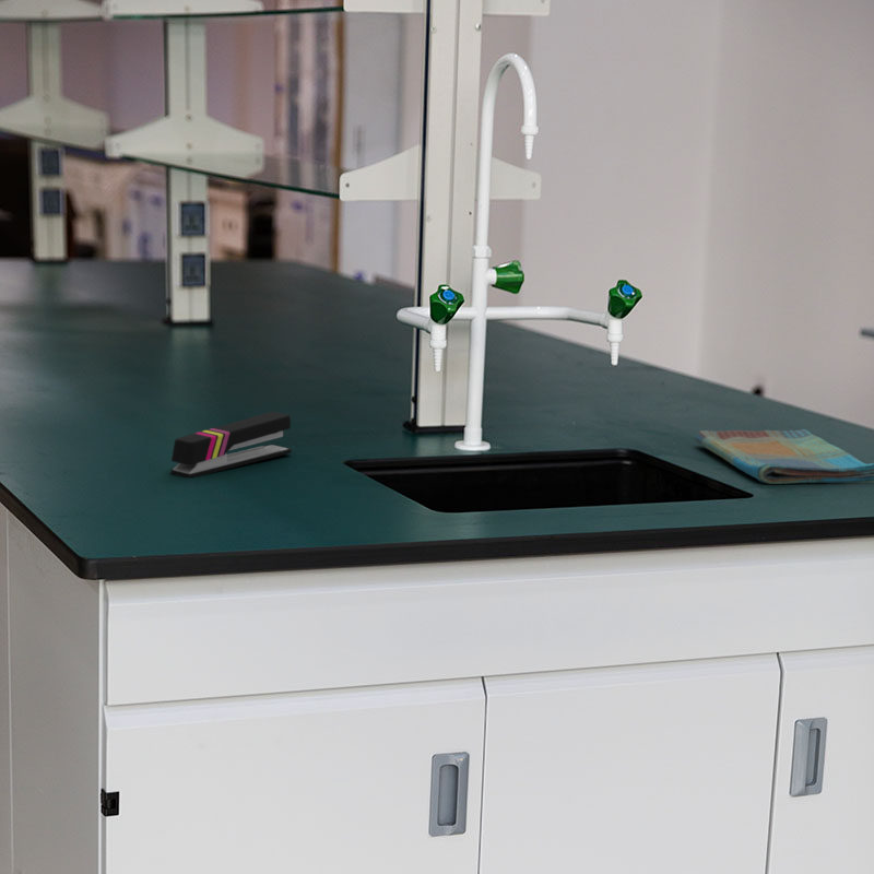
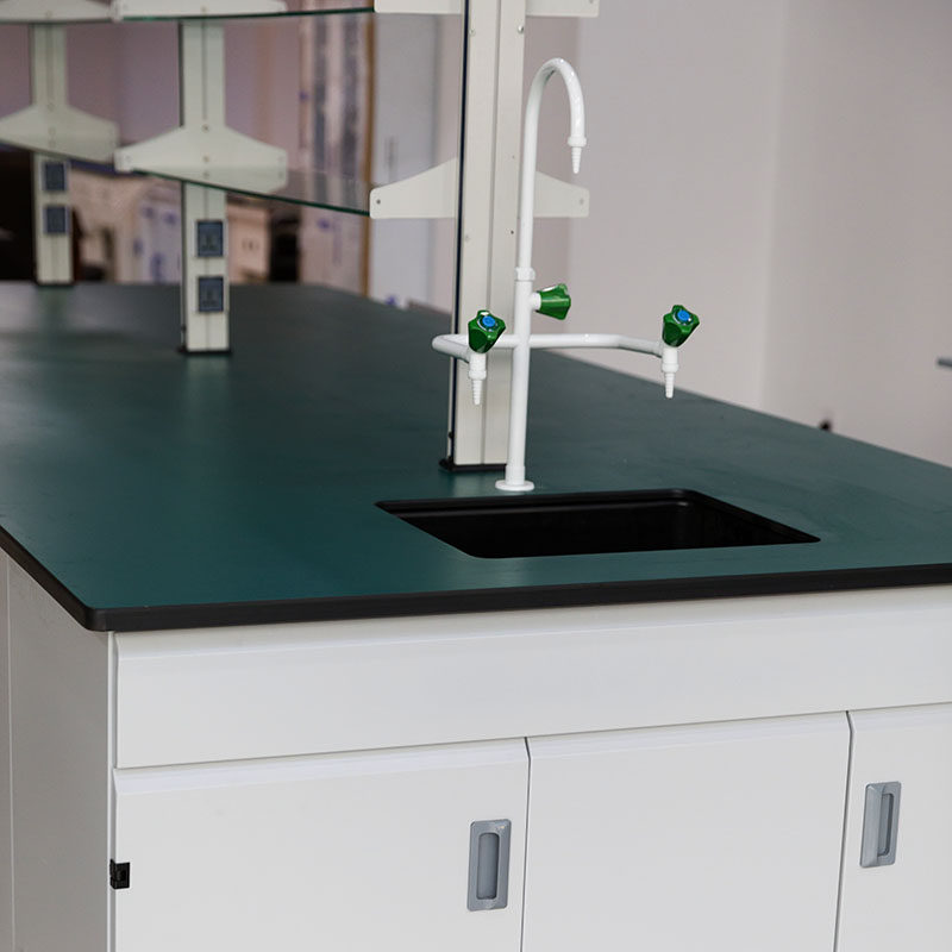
- dish towel (783, 452)
- stapler (233, 442)
